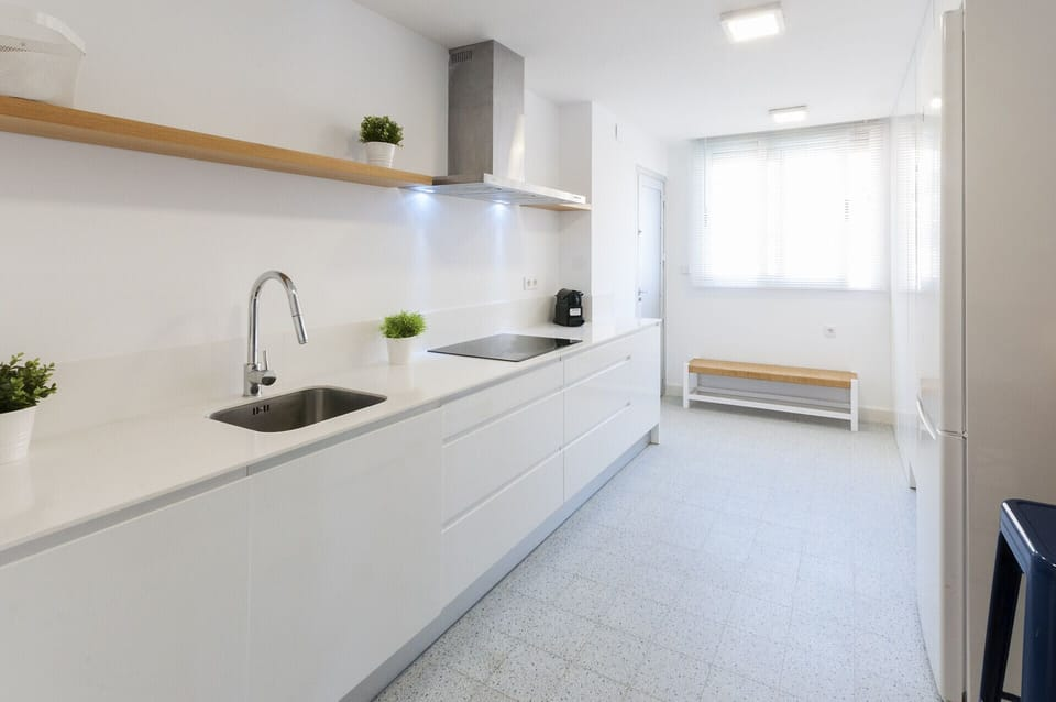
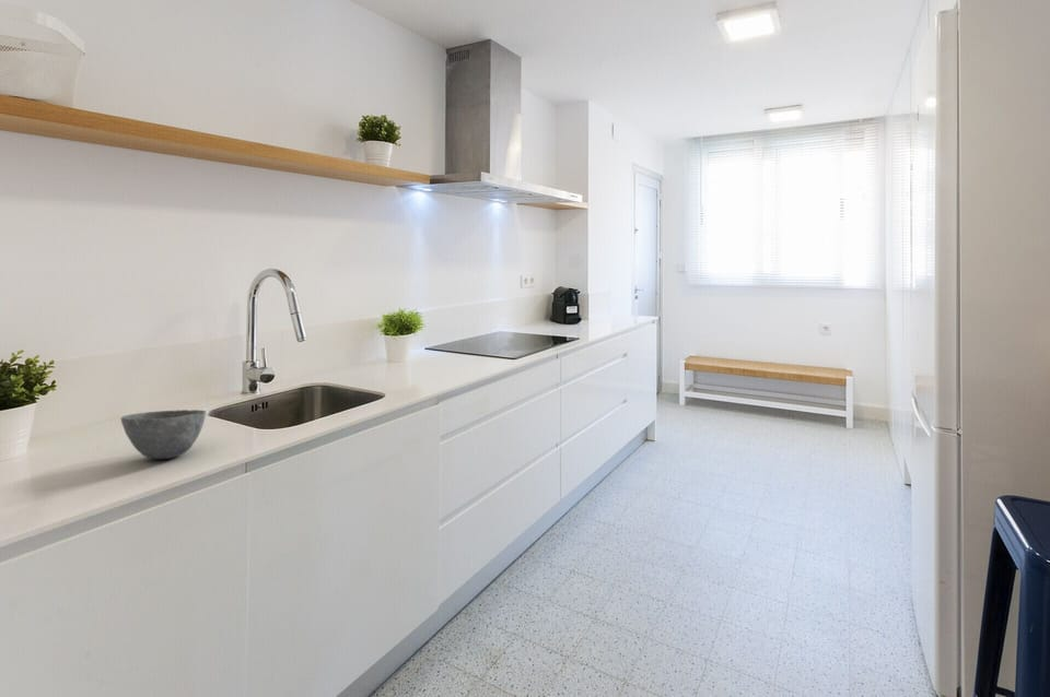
+ bowl (165, 435)
